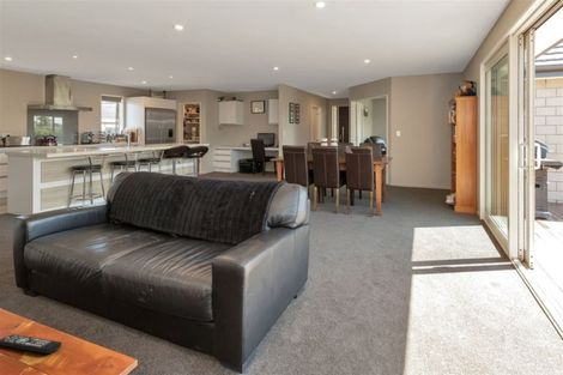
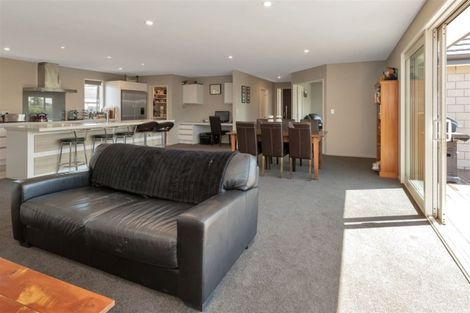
- remote control (29, 344)
